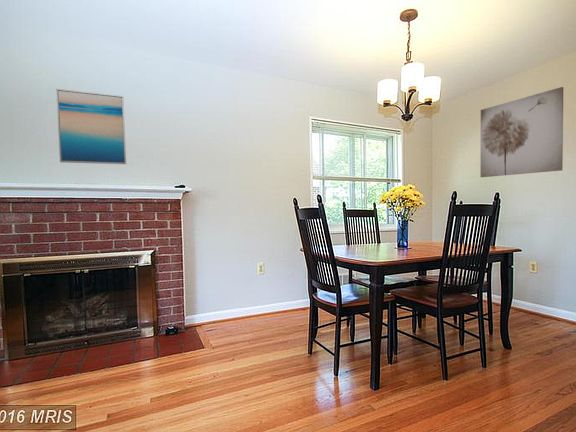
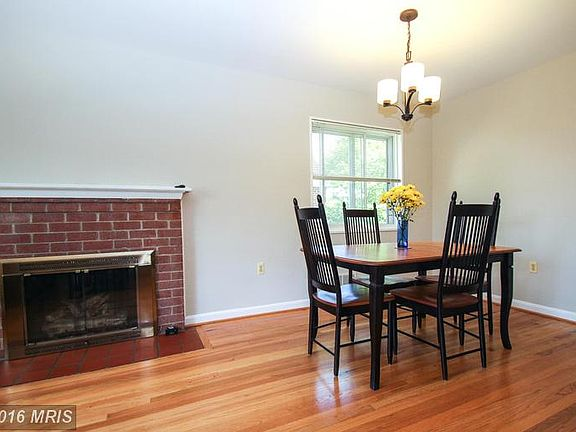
- wall art (517, 137)
- wall art (92, 128)
